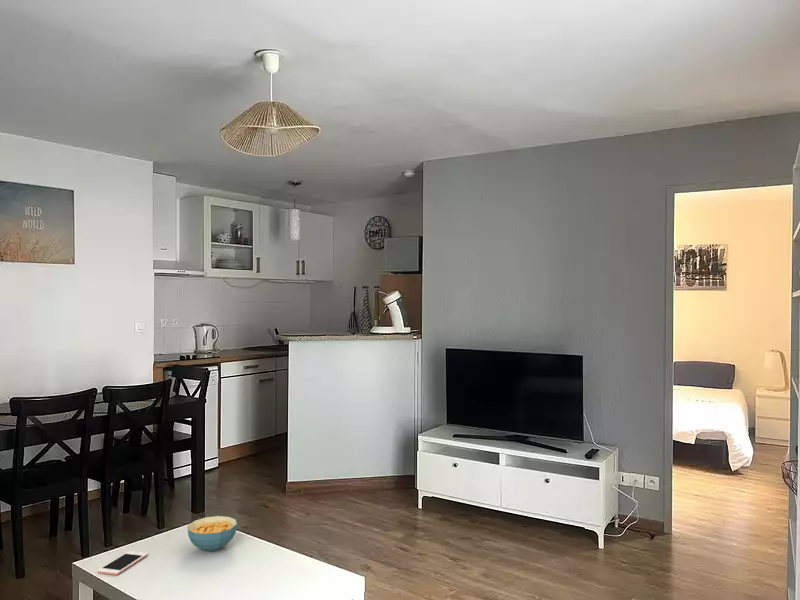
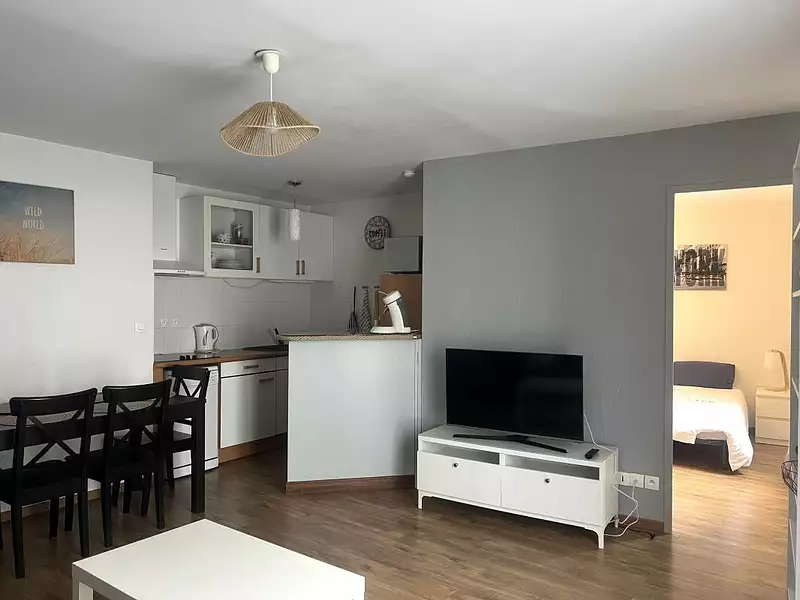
- cell phone (123, 562)
- cereal bowl (212, 536)
